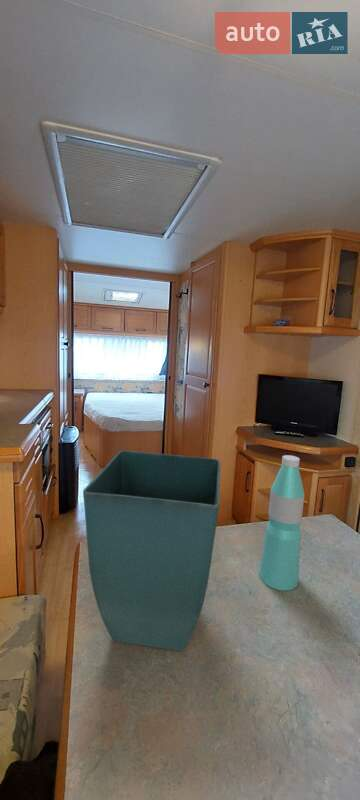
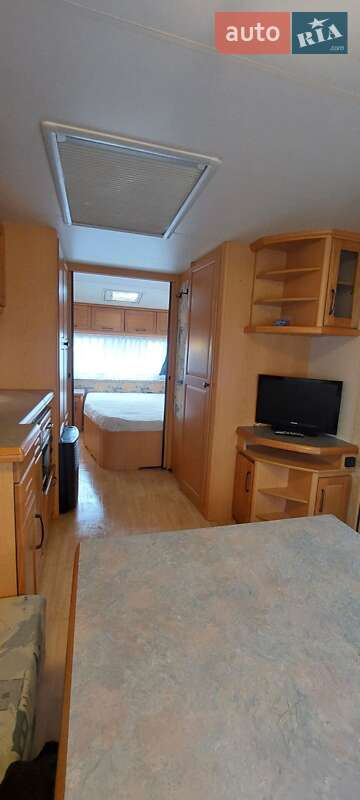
- water bottle (284, 519)
- flower pot (157, 549)
